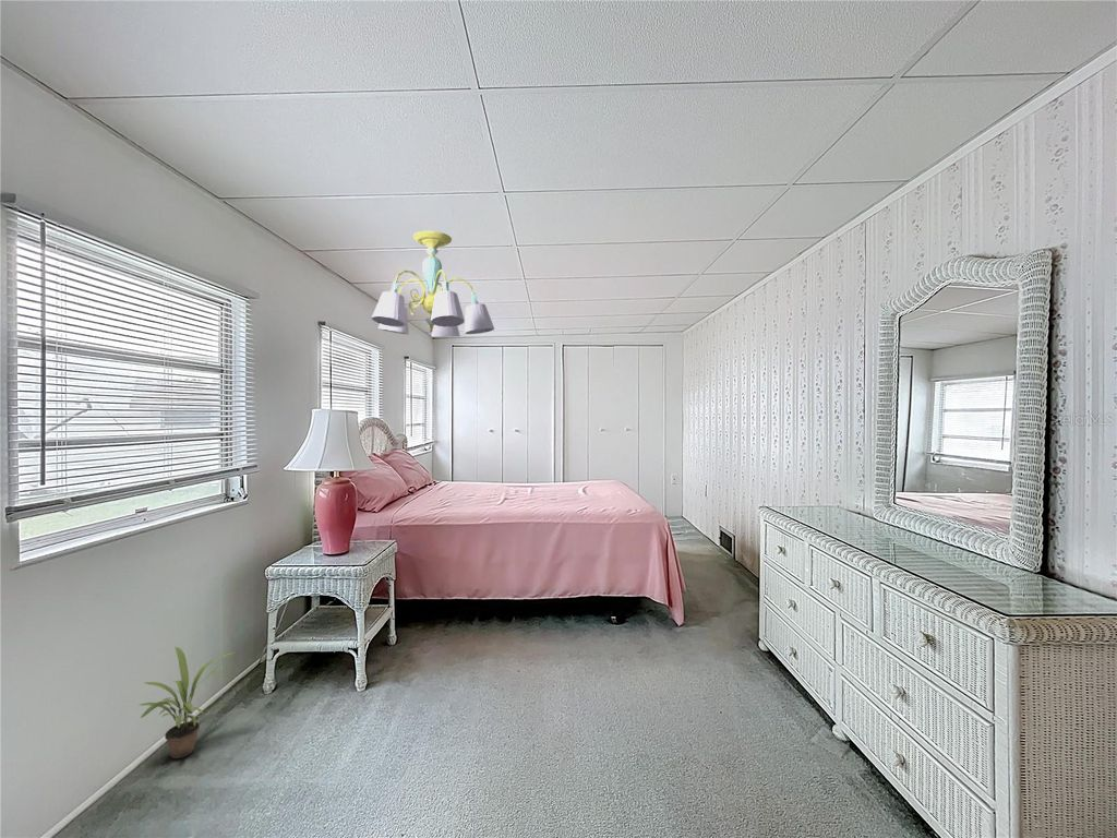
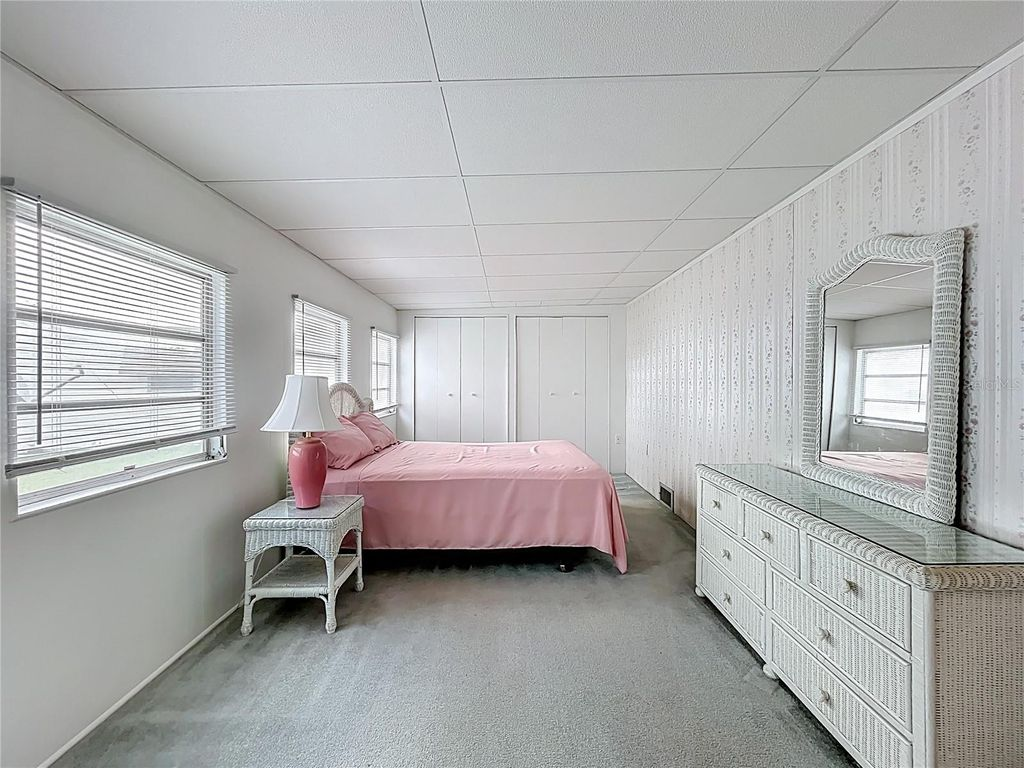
- potted plant (189, 703)
- chandelier (436, 285)
